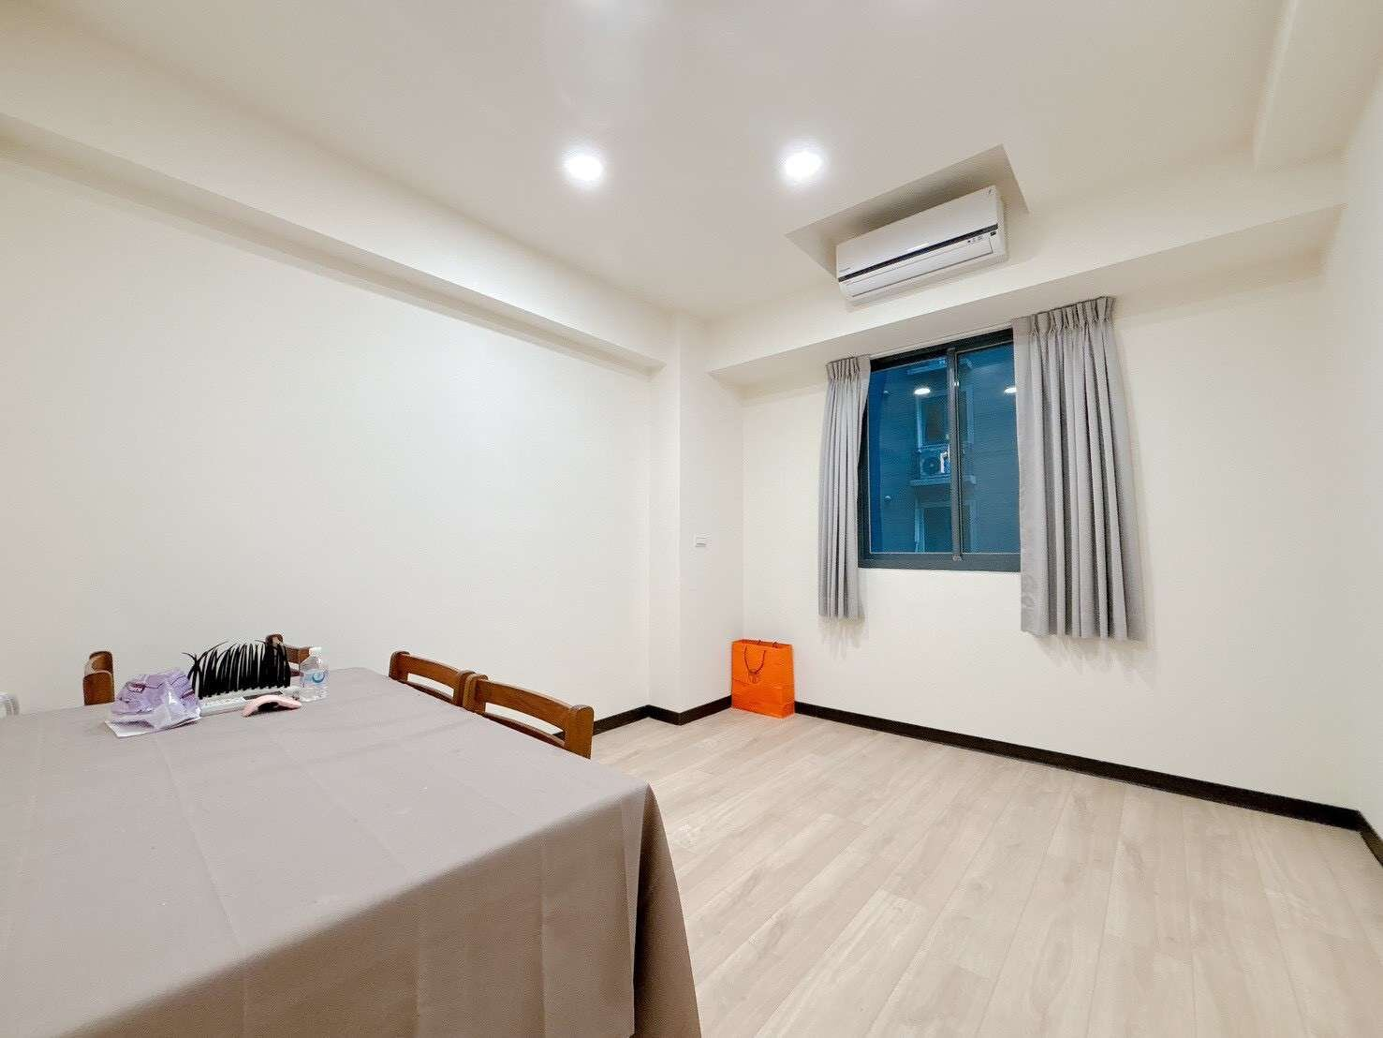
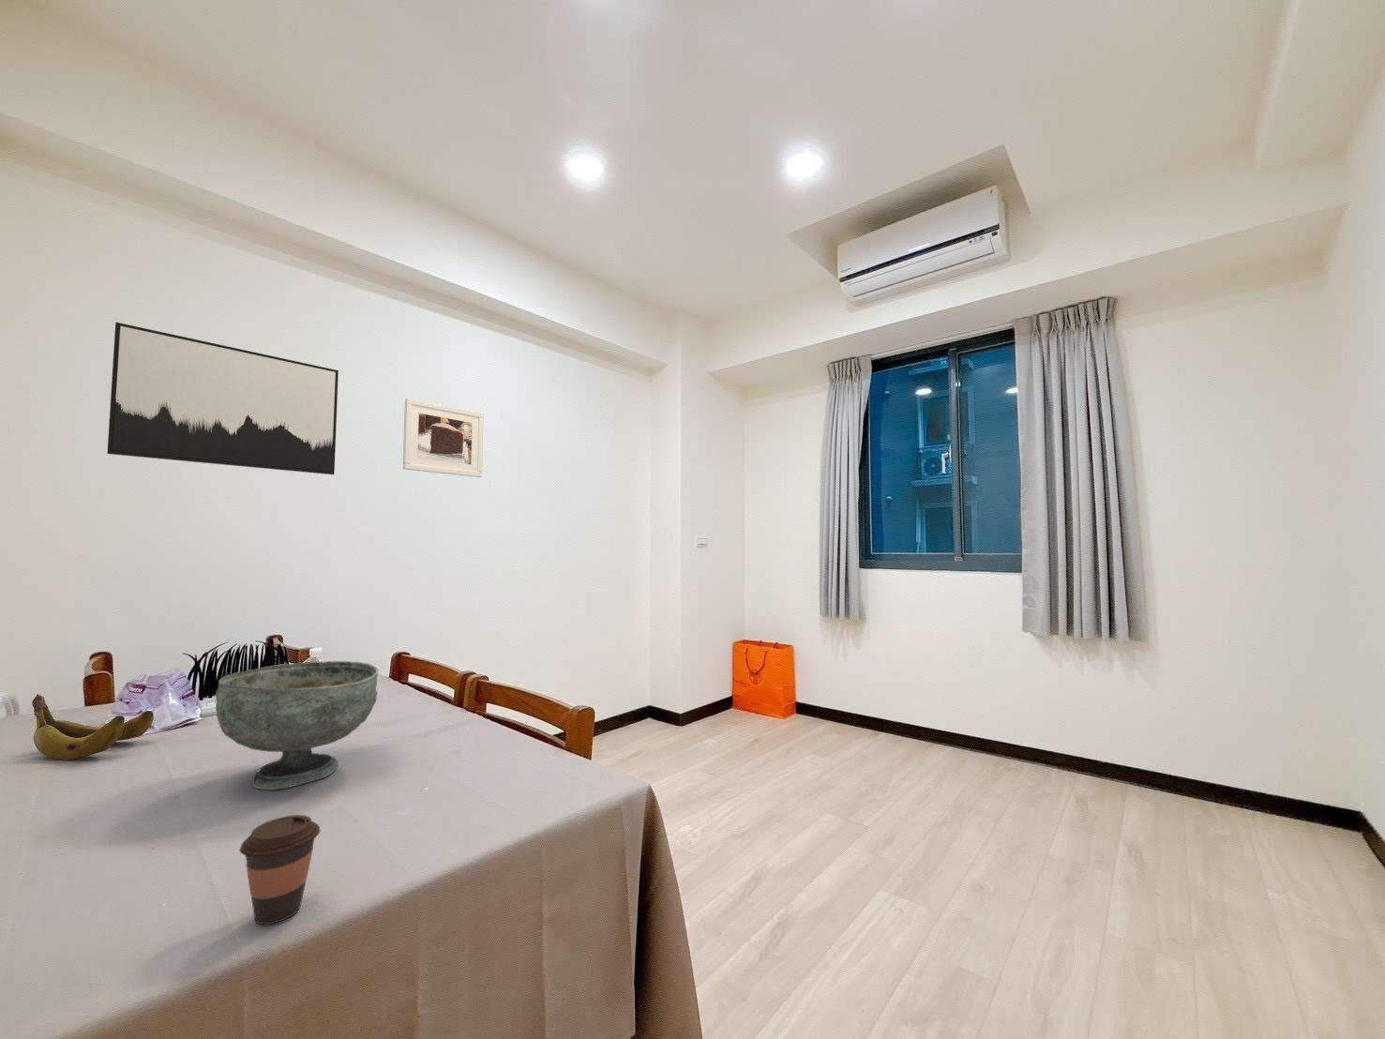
+ banana (93, 727)
+ decorative bowl (300, 722)
+ wall art (237, 407)
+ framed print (444, 440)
+ coffee cup (279, 869)
